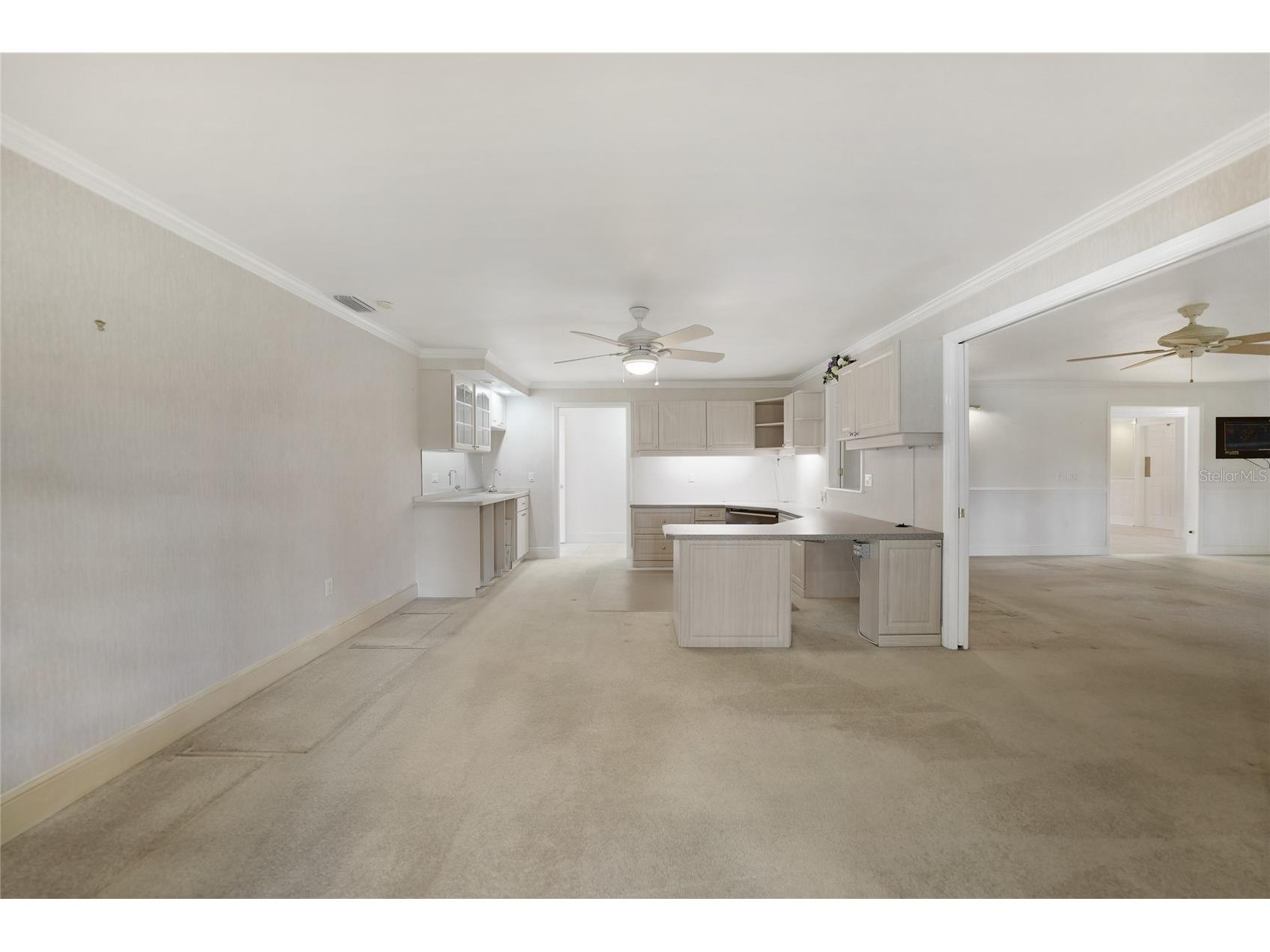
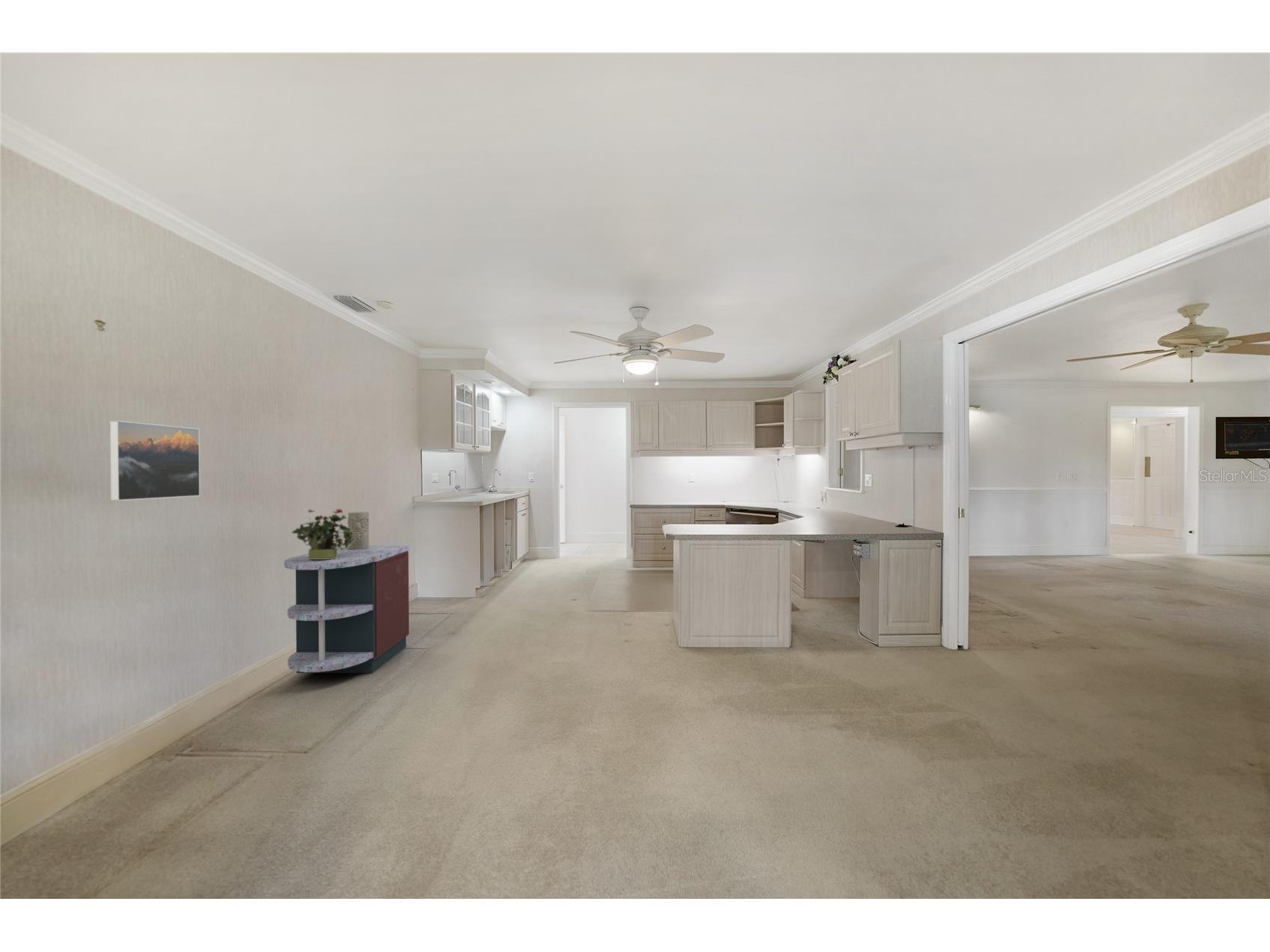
+ decorative vase (358, 530)
+ storage cabinet (345, 610)
+ potted plant (325, 532)
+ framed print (159, 461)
